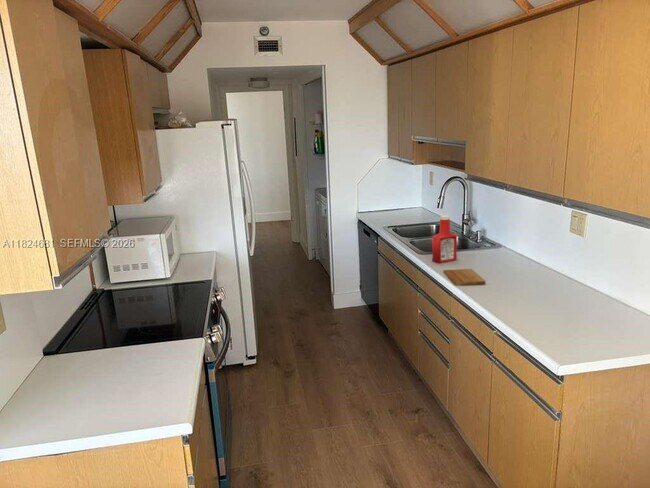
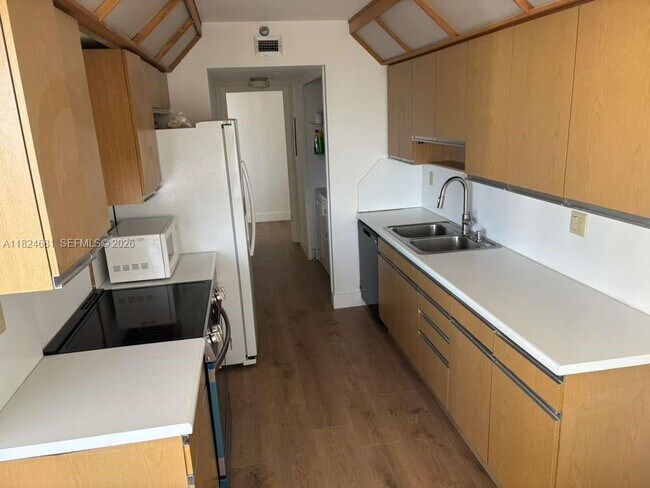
- soap bottle (444, 238)
- cutting board (463, 276)
